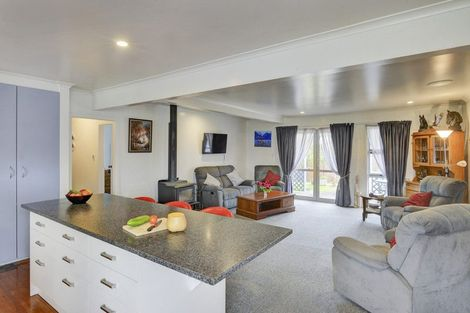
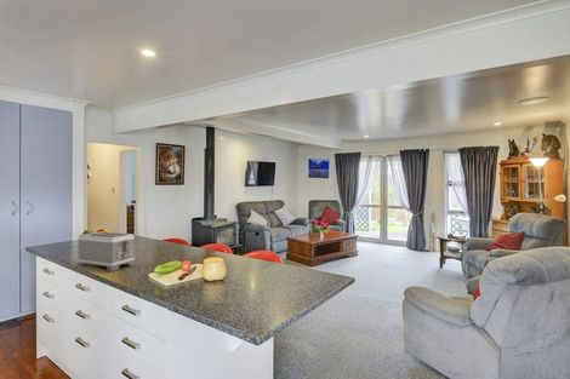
+ toaster (108, 249)
